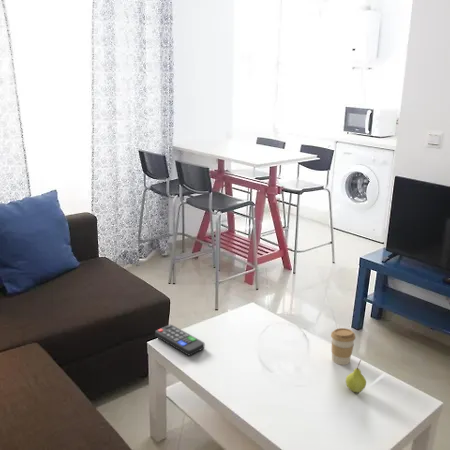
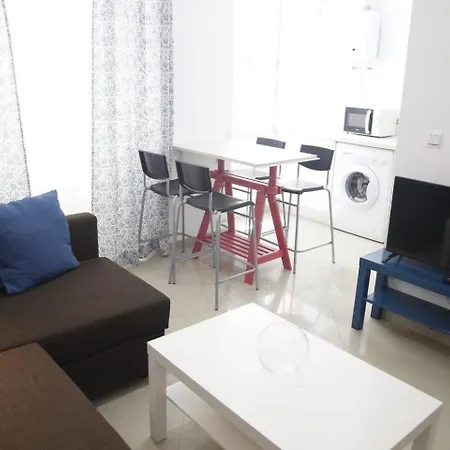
- coffee cup (342, 345)
- remote control (179, 339)
- fruit (356, 376)
